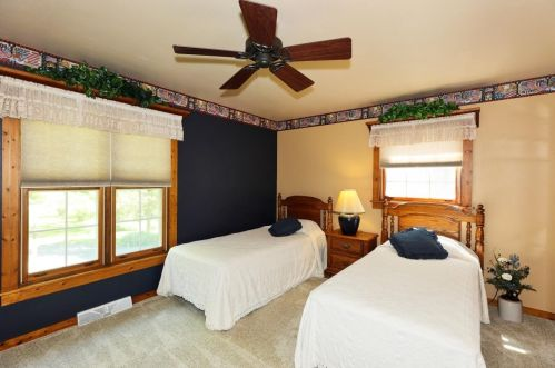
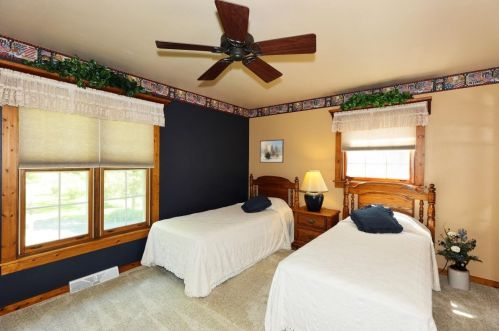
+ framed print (271, 151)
